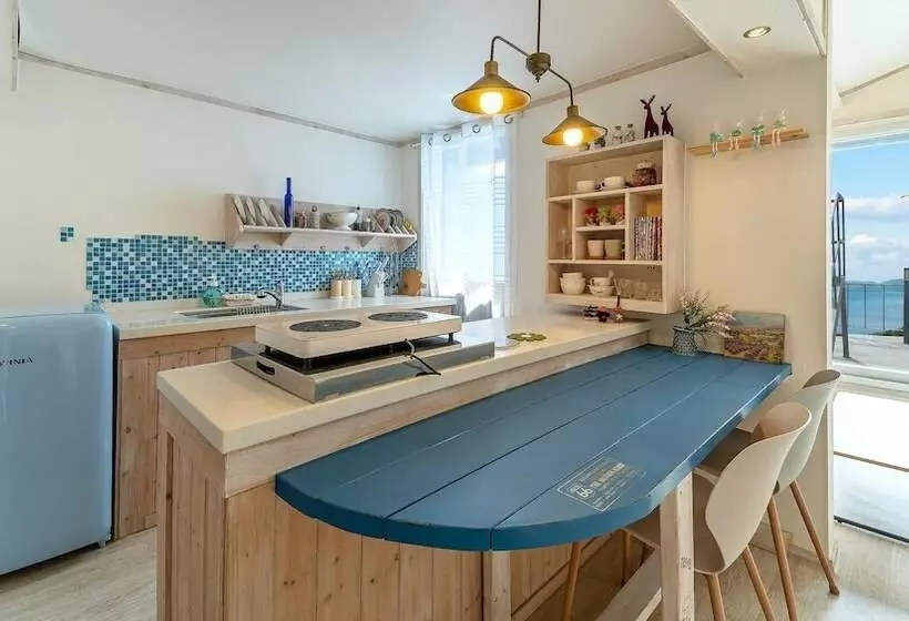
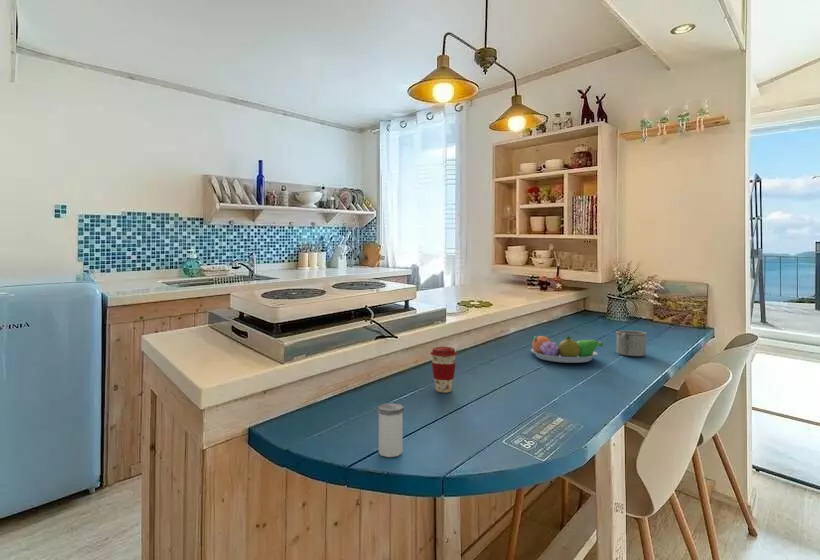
+ salt shaker (390, 429)
+ fruit bowl (565, 345)
+ coffee cup (443, 369)
+ mug (630, 342)
